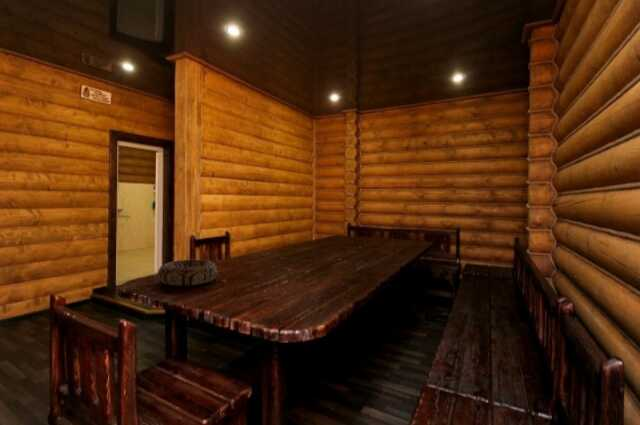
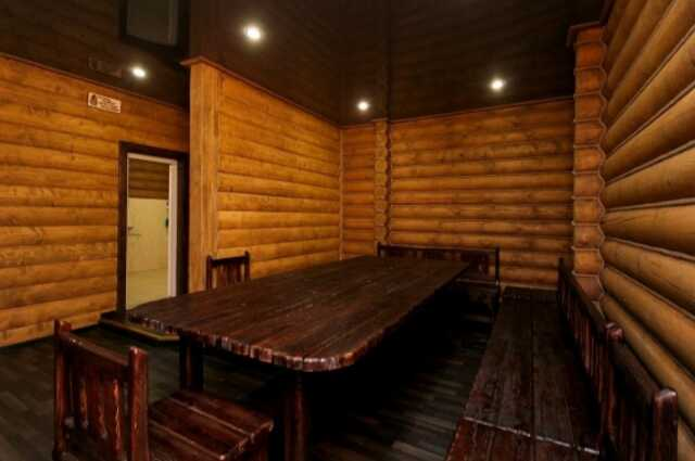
- ceramic bowl (188, 272)
